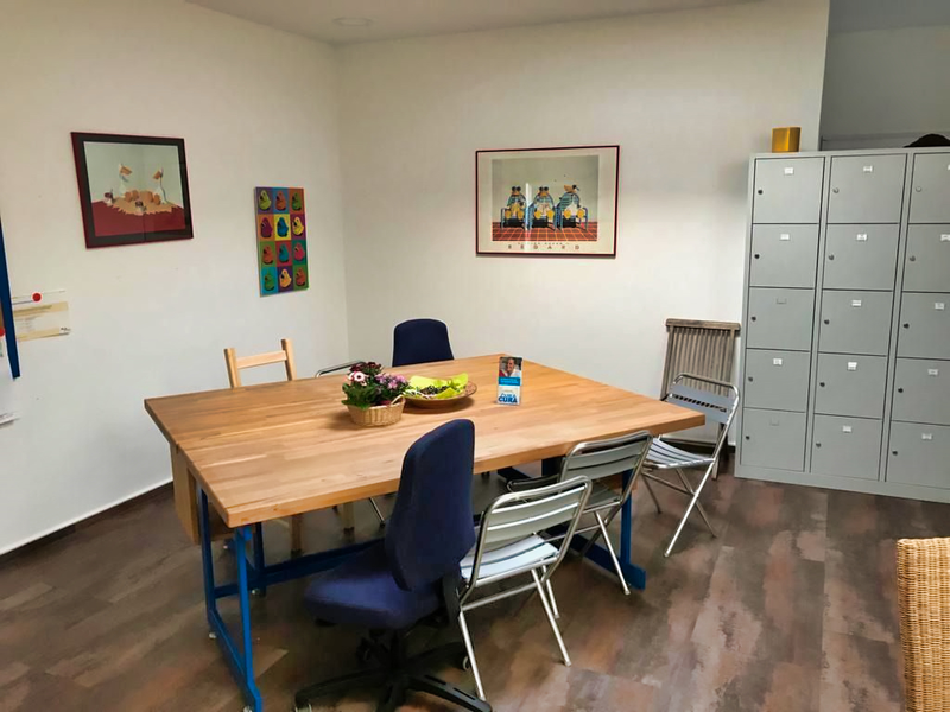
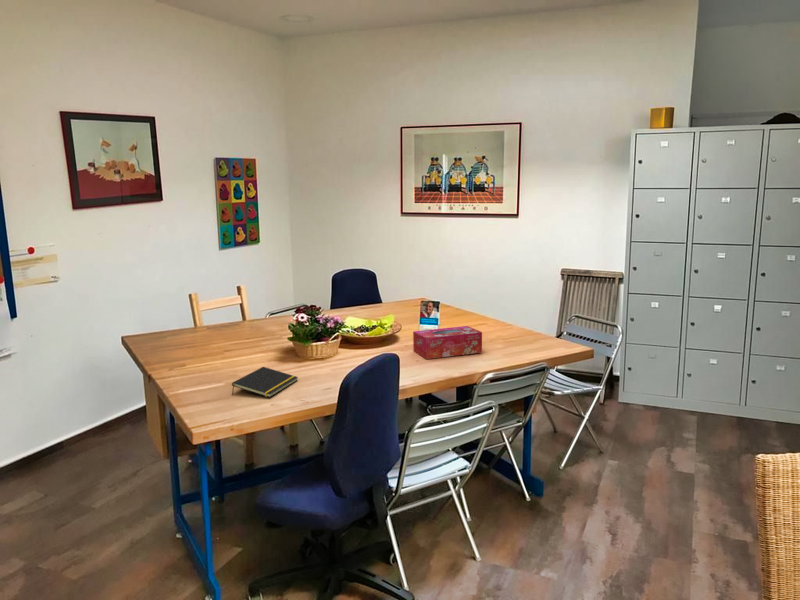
+ notepad (266, 381)
+ tissue box (447, 341)
